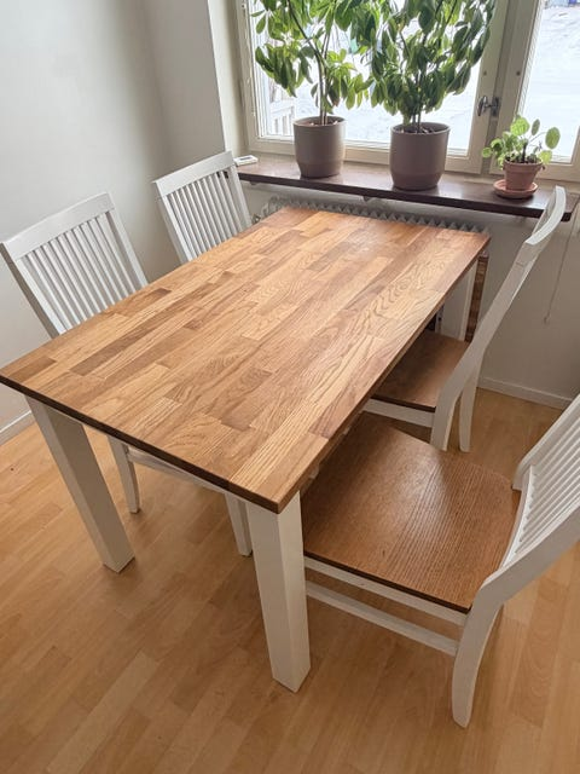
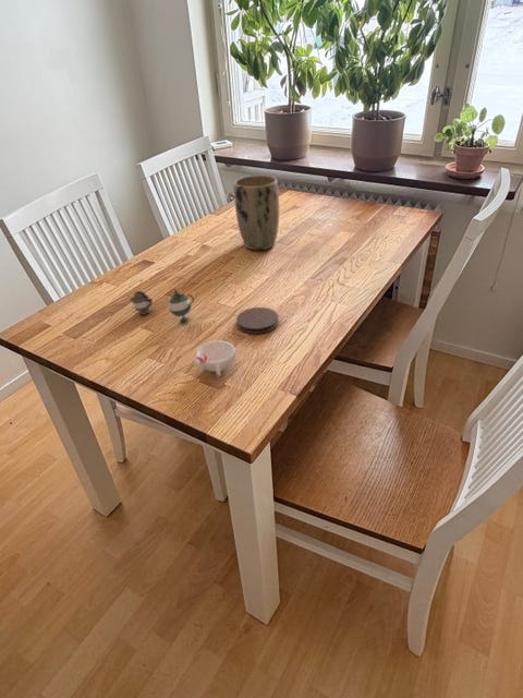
+ plant pot (257, 214)
+ teapot (167, 300)
+ cup (212, 358)
+ coaster (257, 320)
